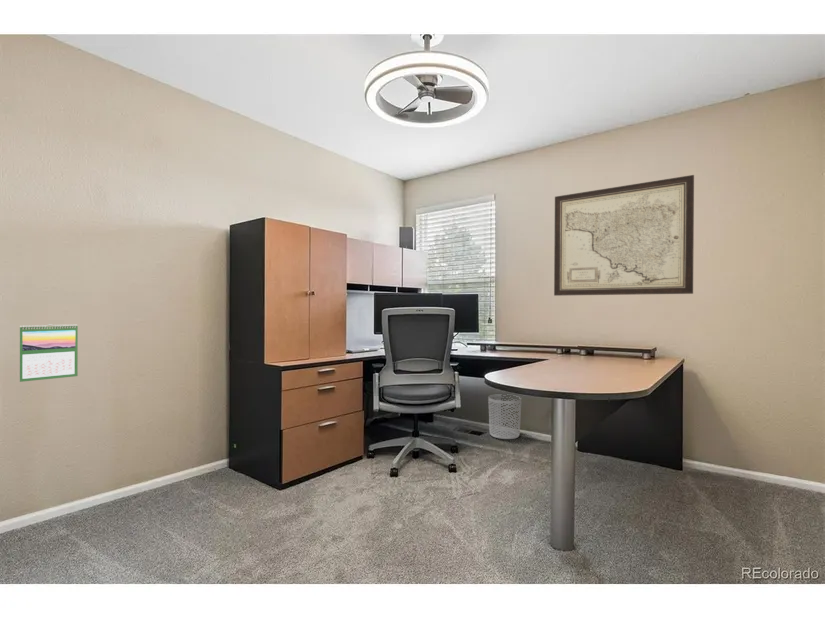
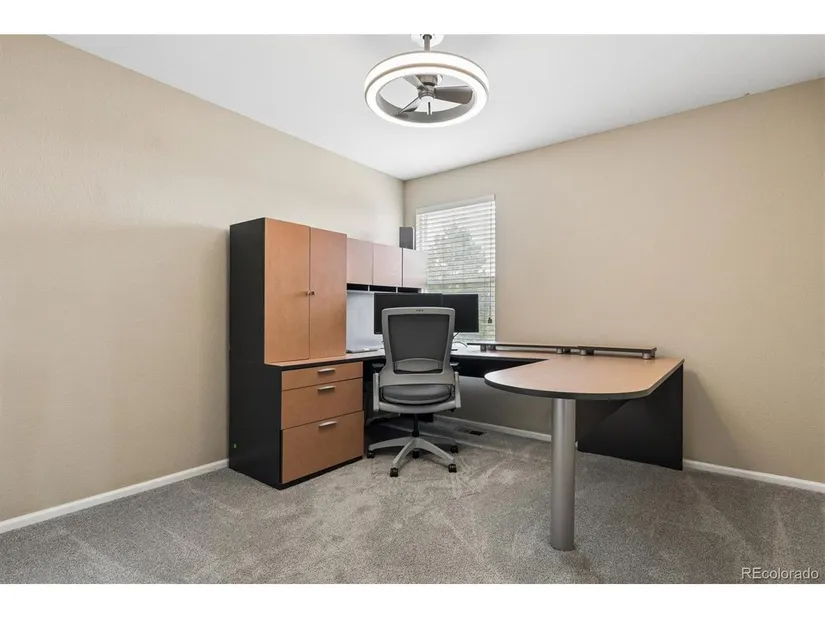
- wall art (617, 240)
- waste bin (504, 415)
- calendar (49, 351)
